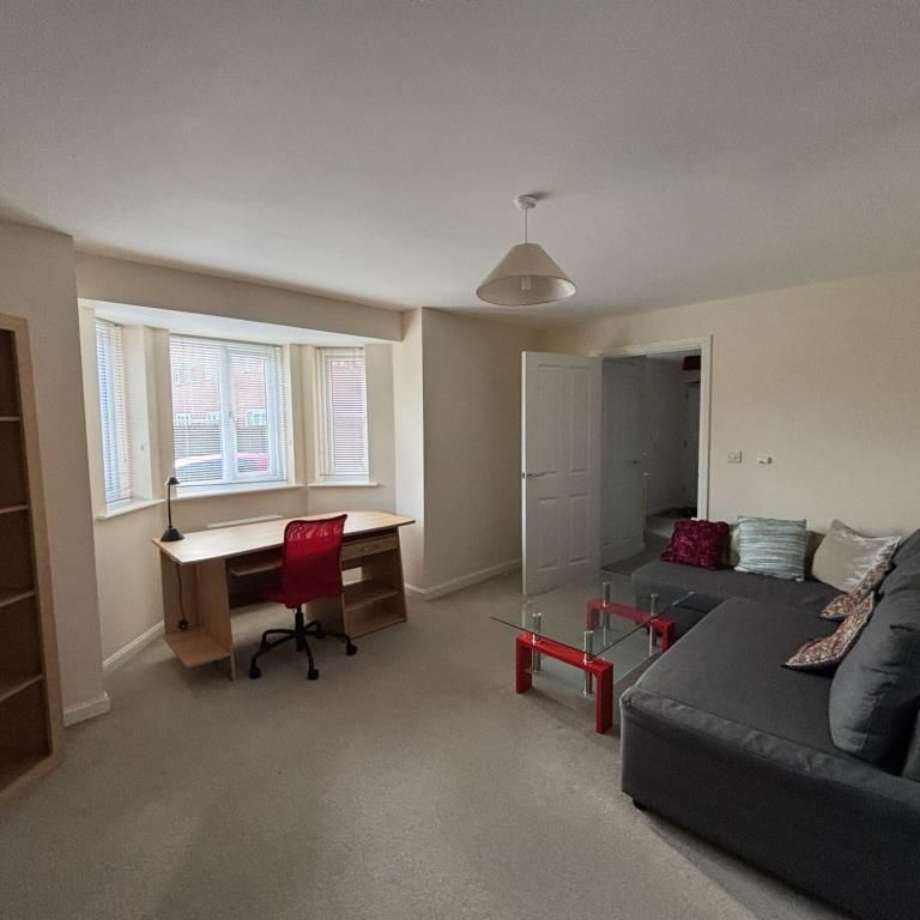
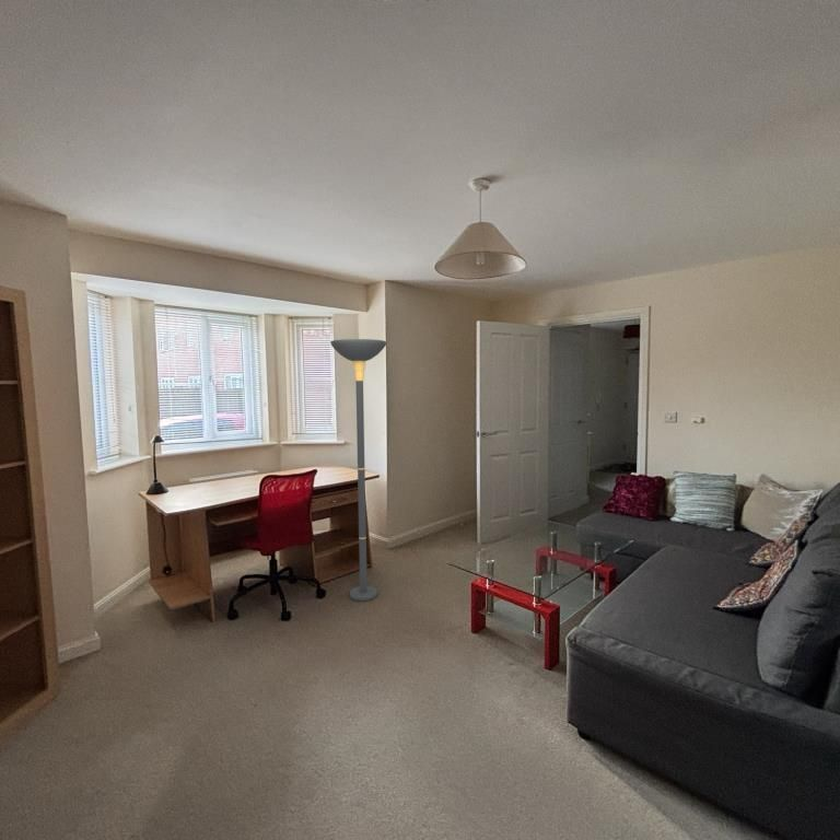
+ floor lamp (361, 470)
